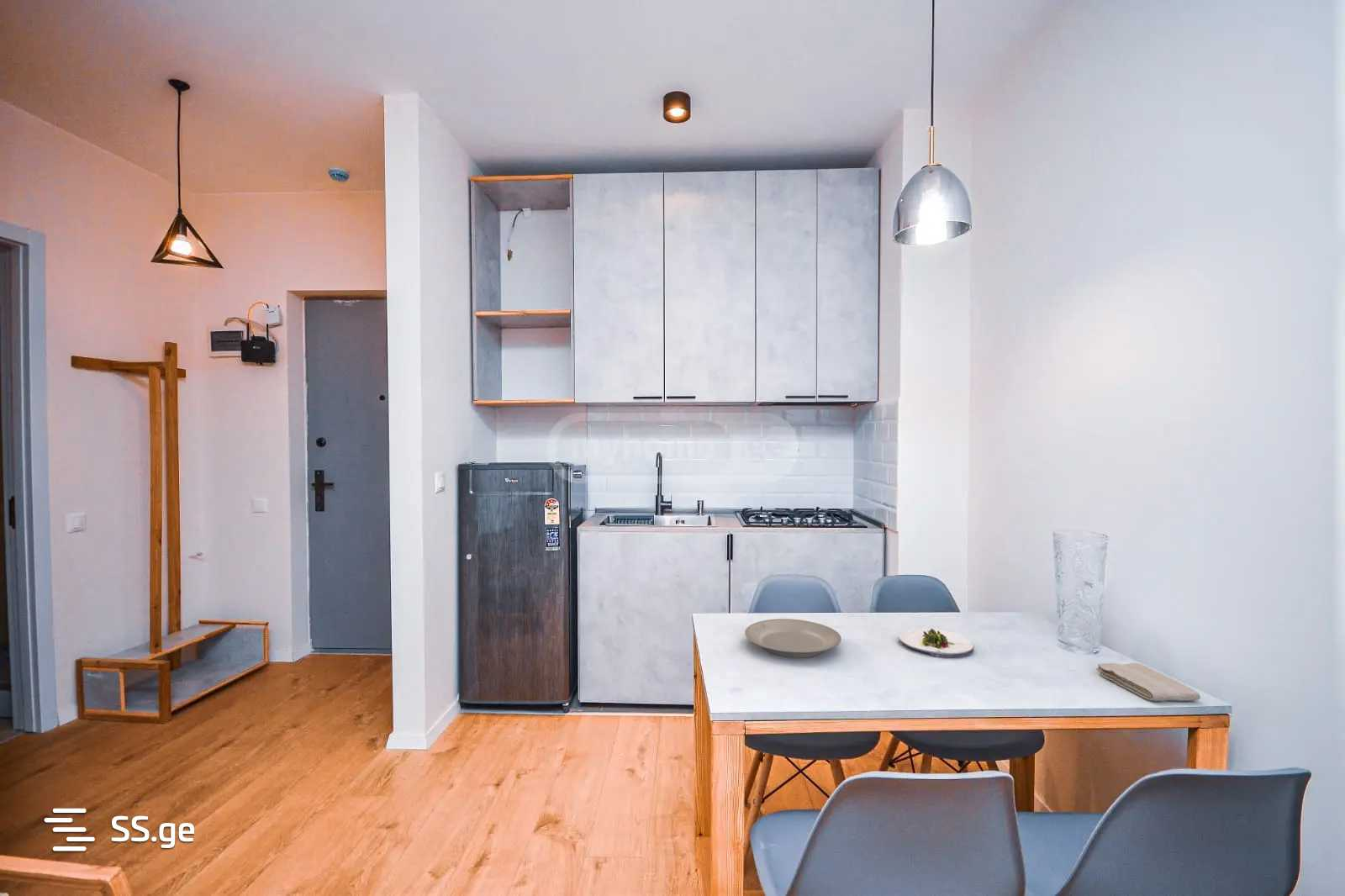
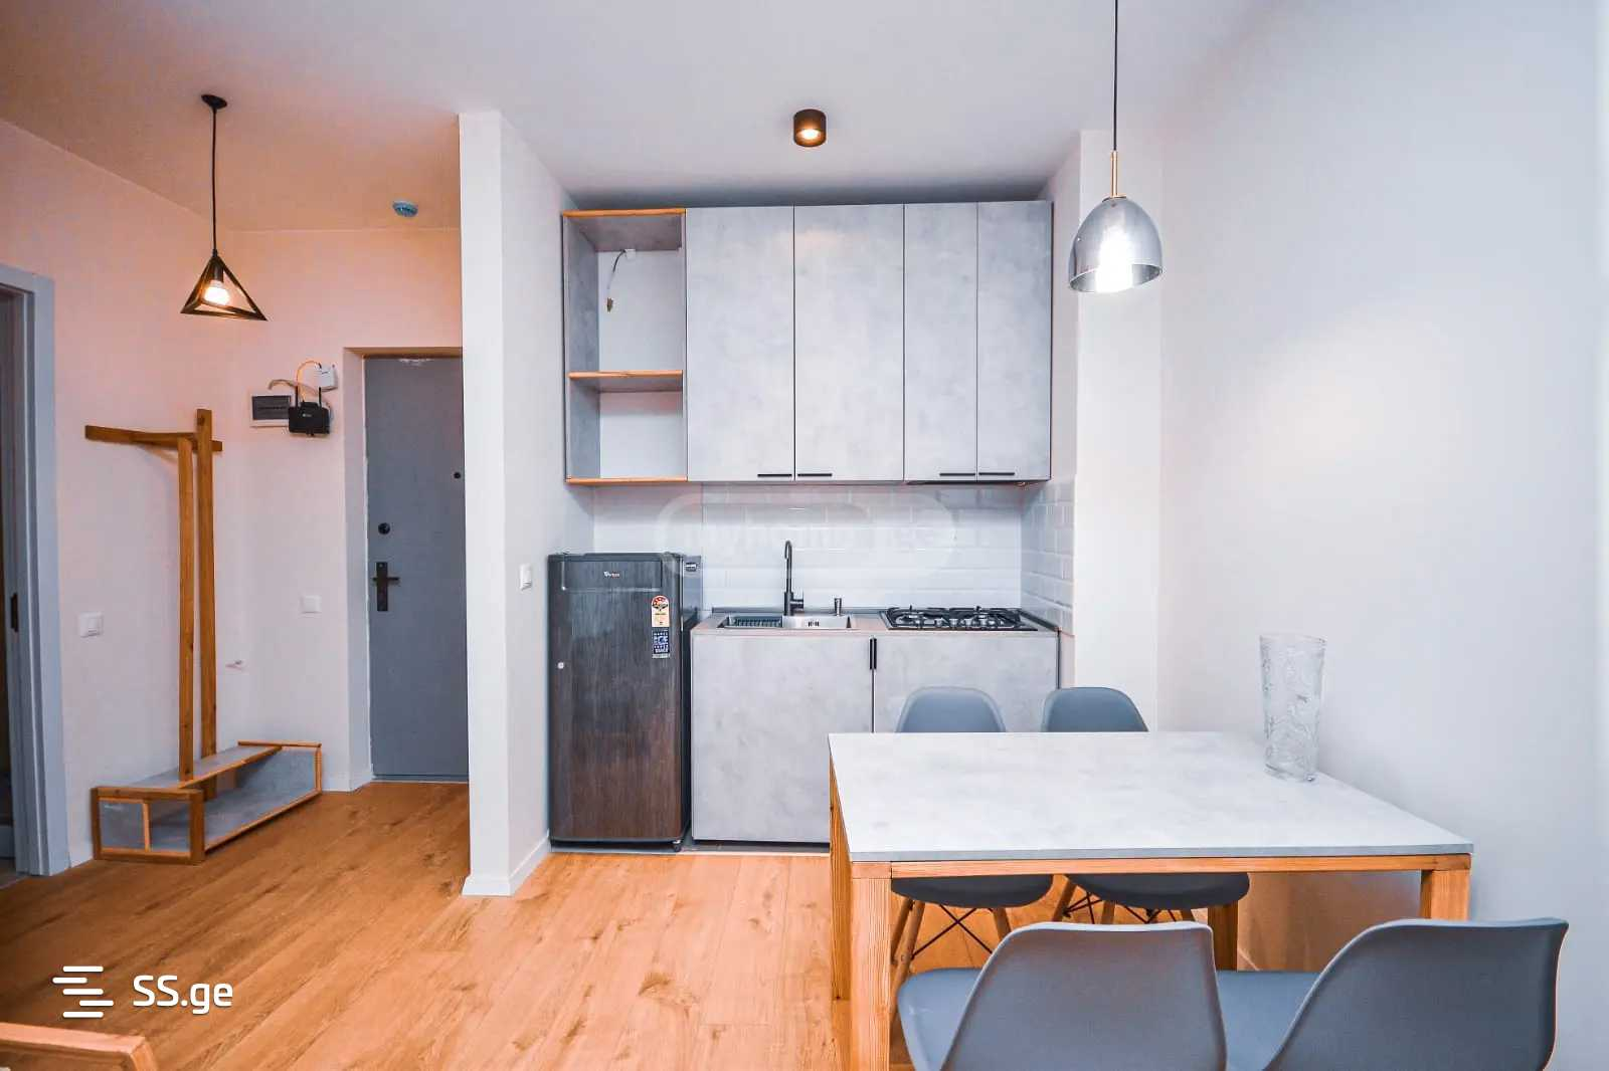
- plate (792, 640)
- salad plate (936, 637)
- washcloth (1144, 680)
